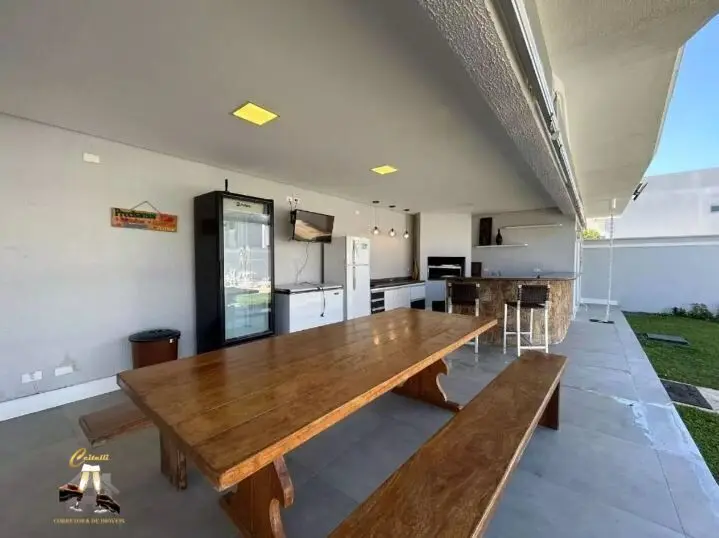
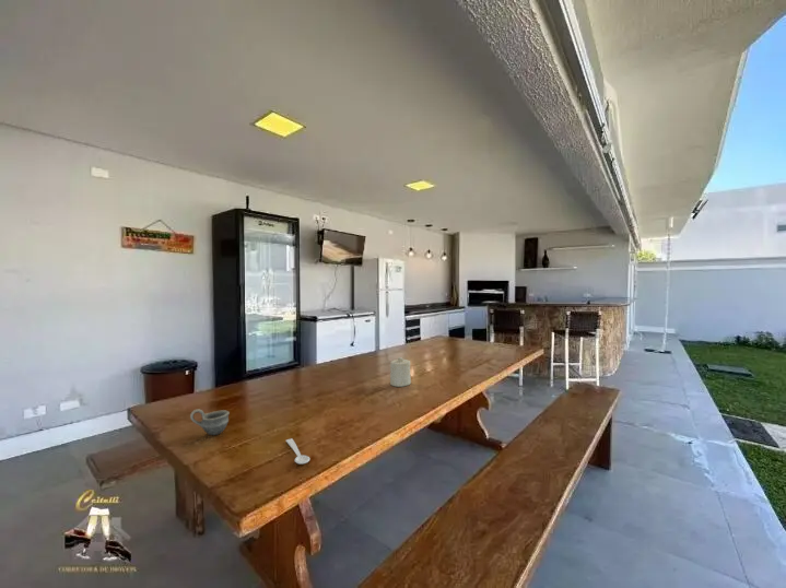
+ candle (400, 369)
+ cup (212, 420)
+ spoon (295, 450)
